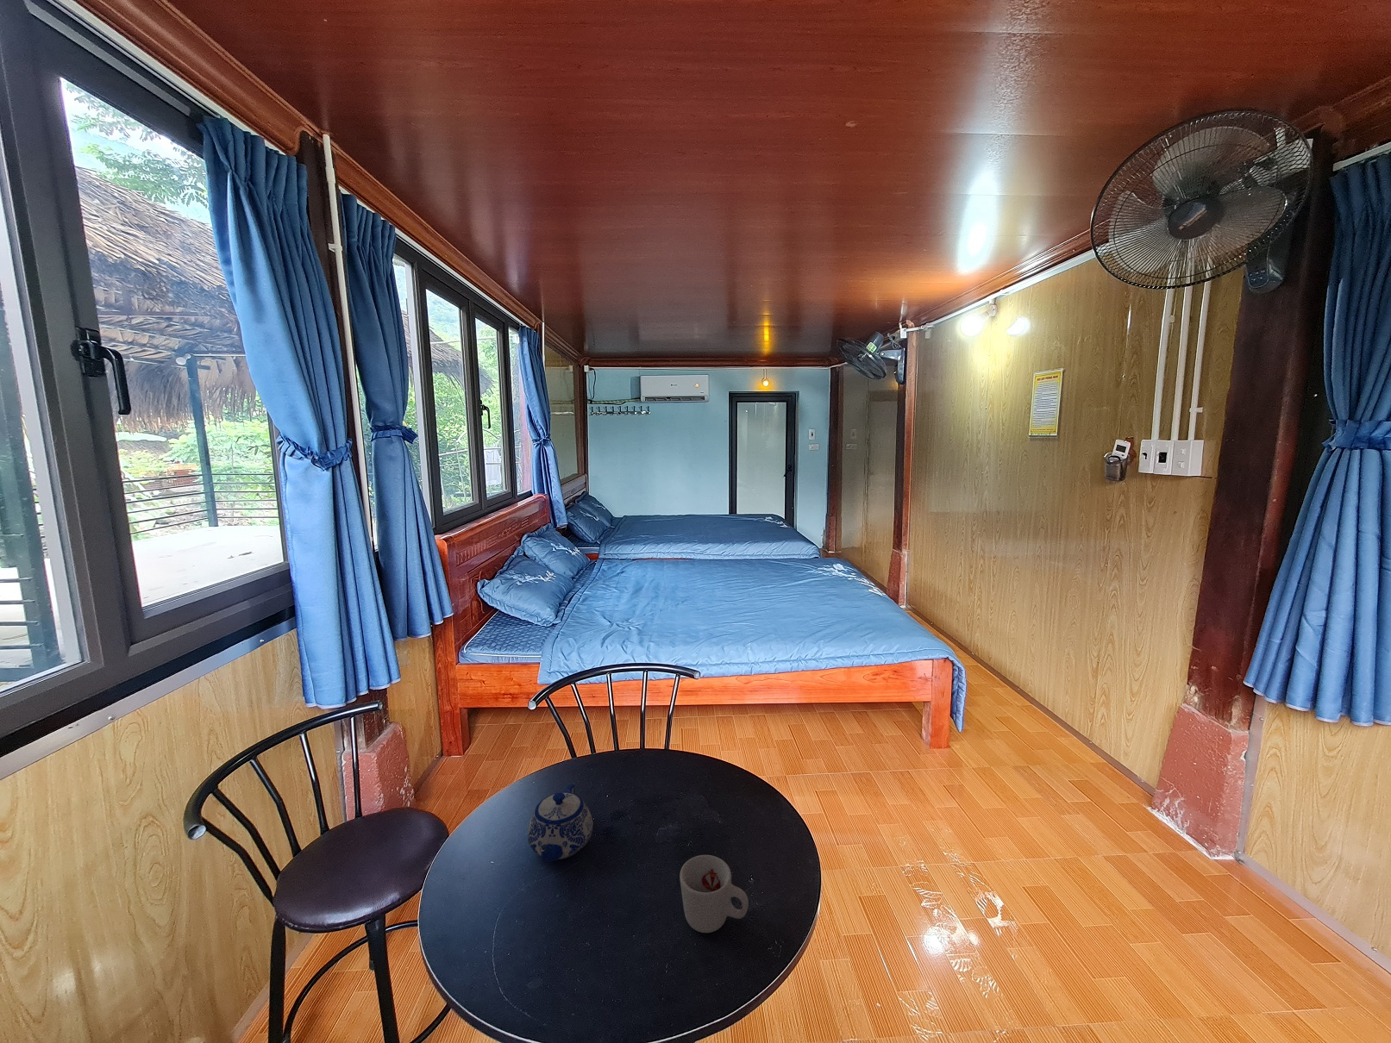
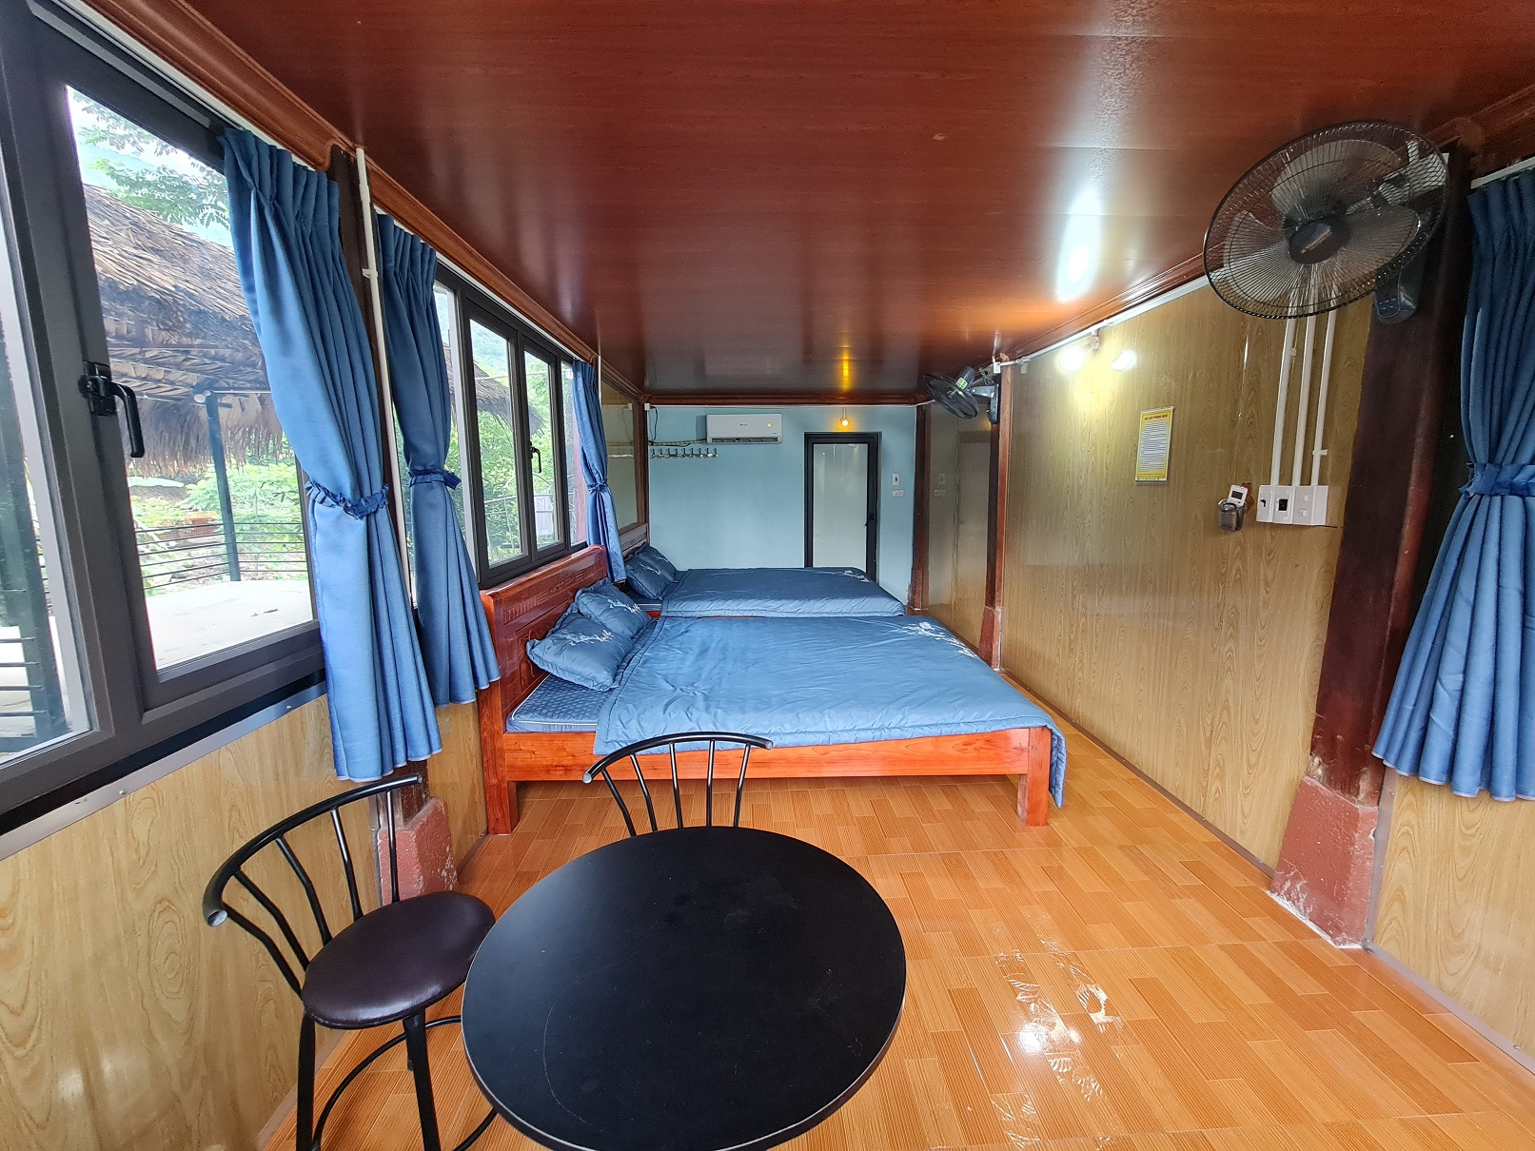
- cup (714, 898)
- teapot (558, 823)
